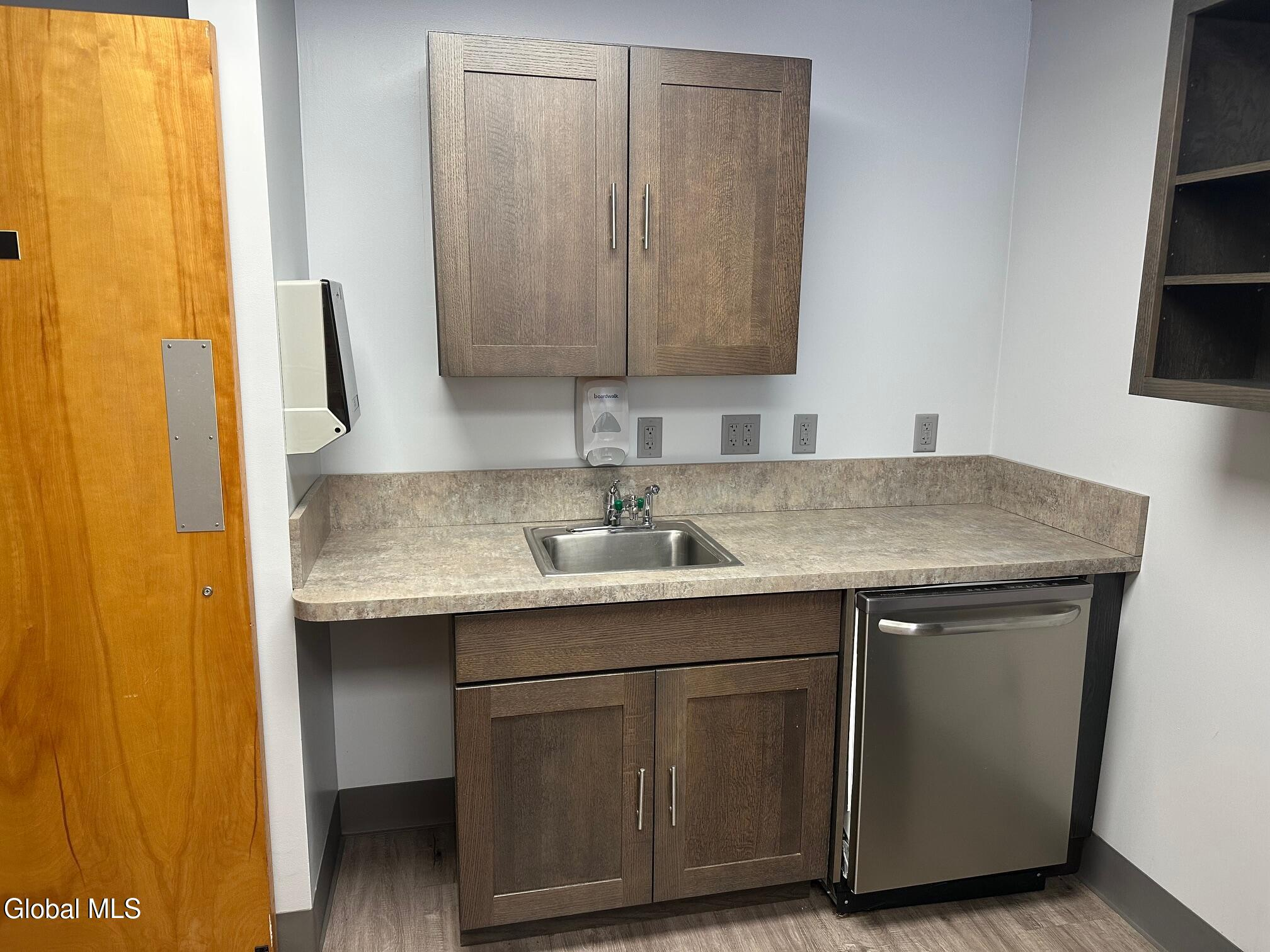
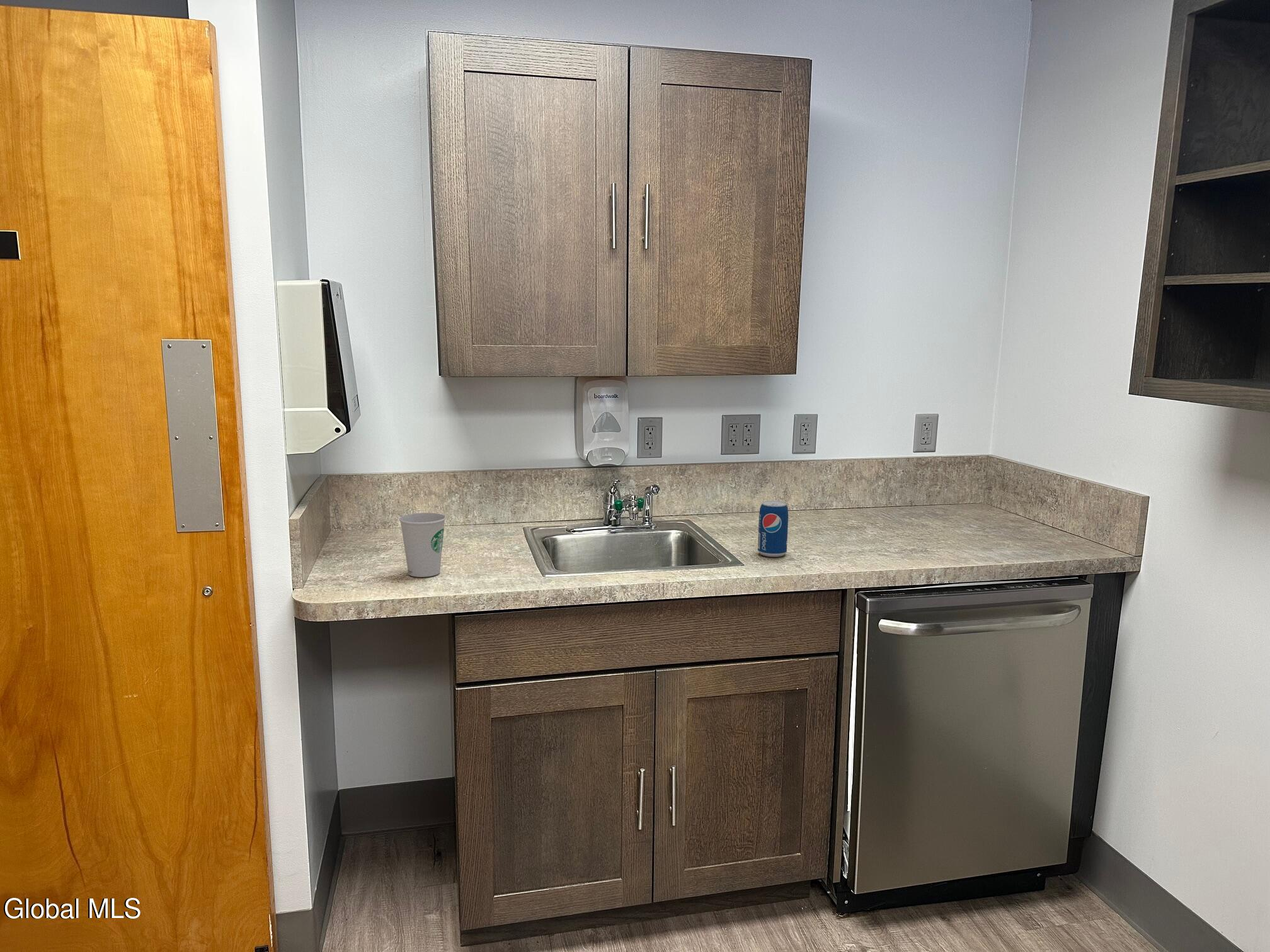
+ paper cup (423, 545)
+ beverage can (773, 528)
